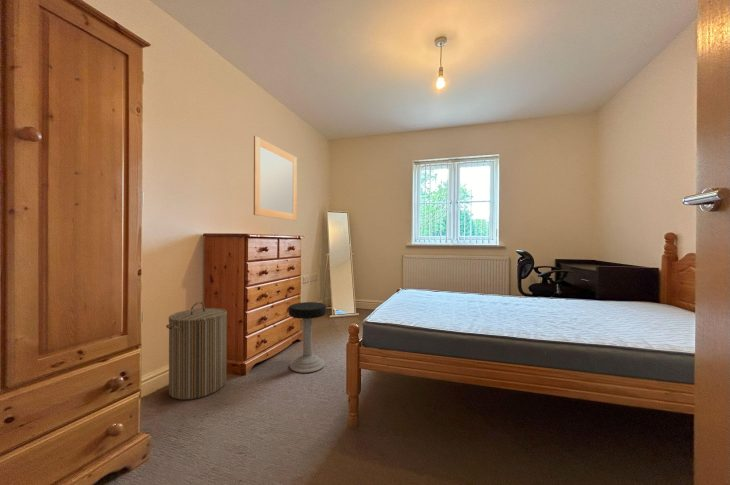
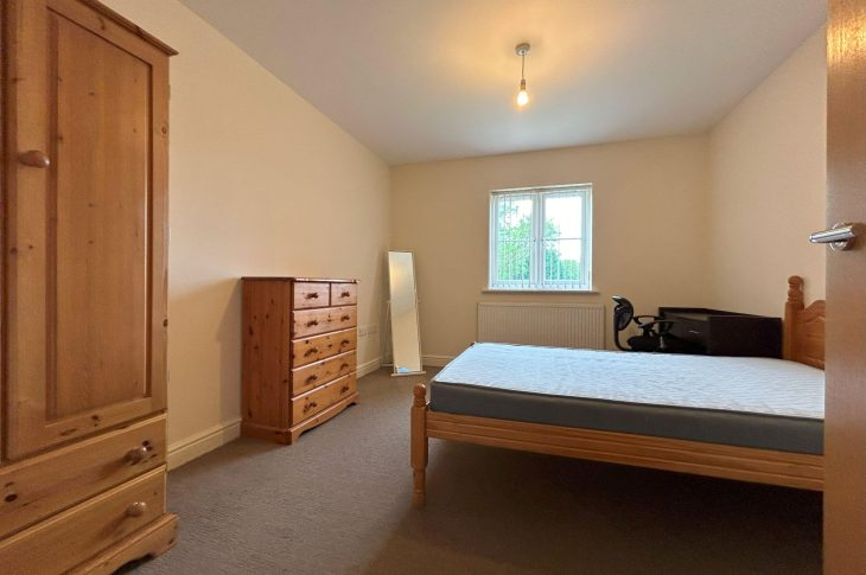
- laundry hamper (198, 344)
- home mirror (277, 183)
- stool (307, 335)
